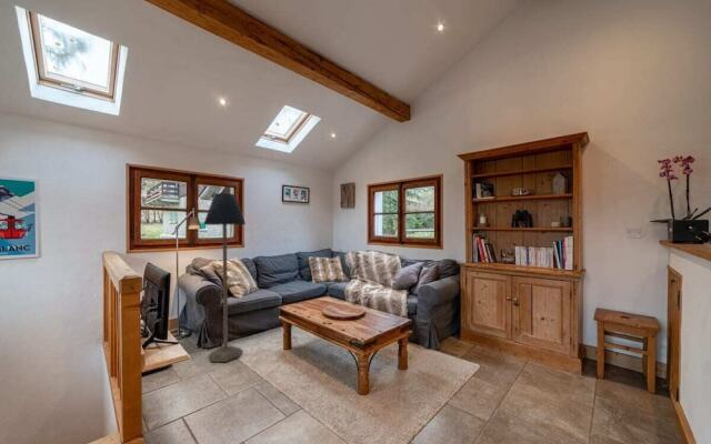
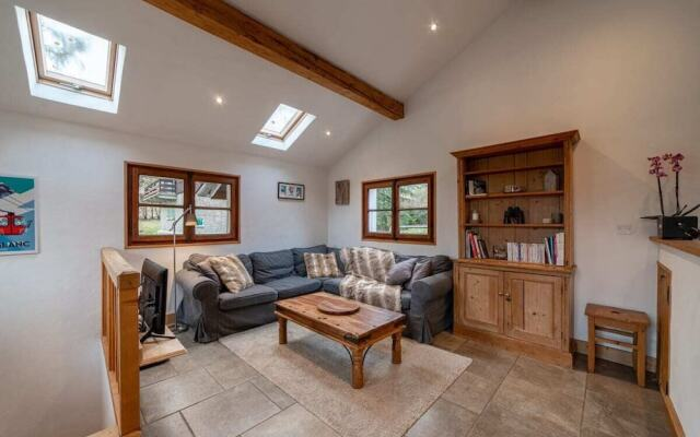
- floor lamp (224, 274)
